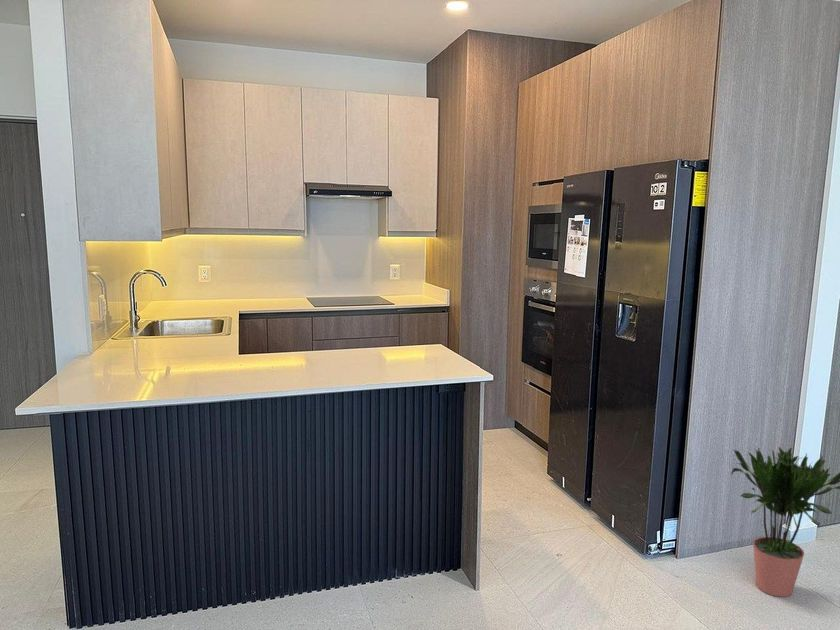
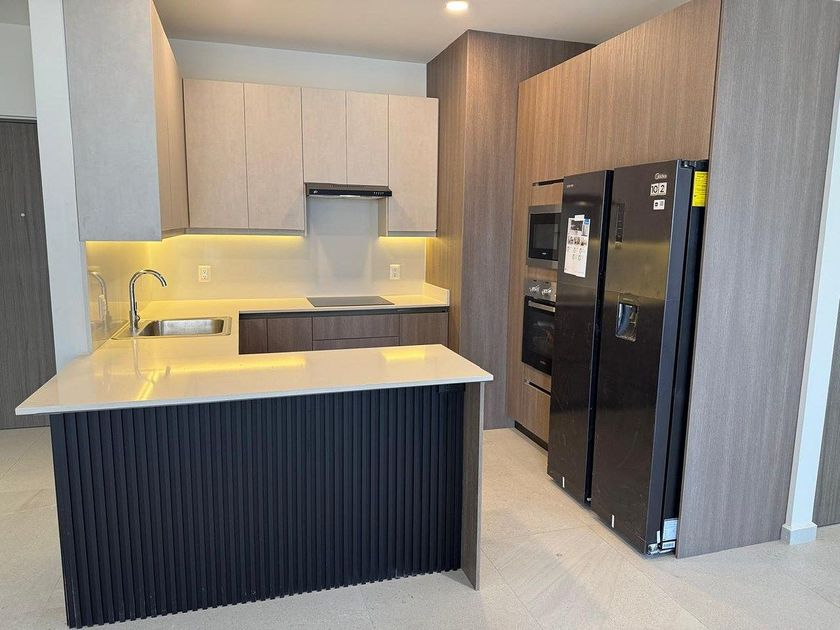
- potted plant (775, 512)
